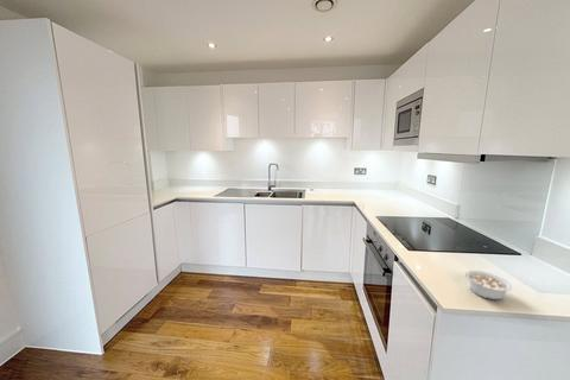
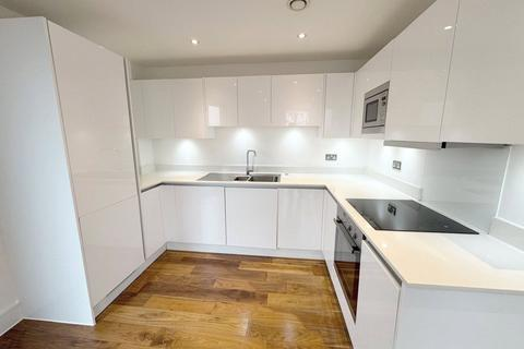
- legume (487, 285)
